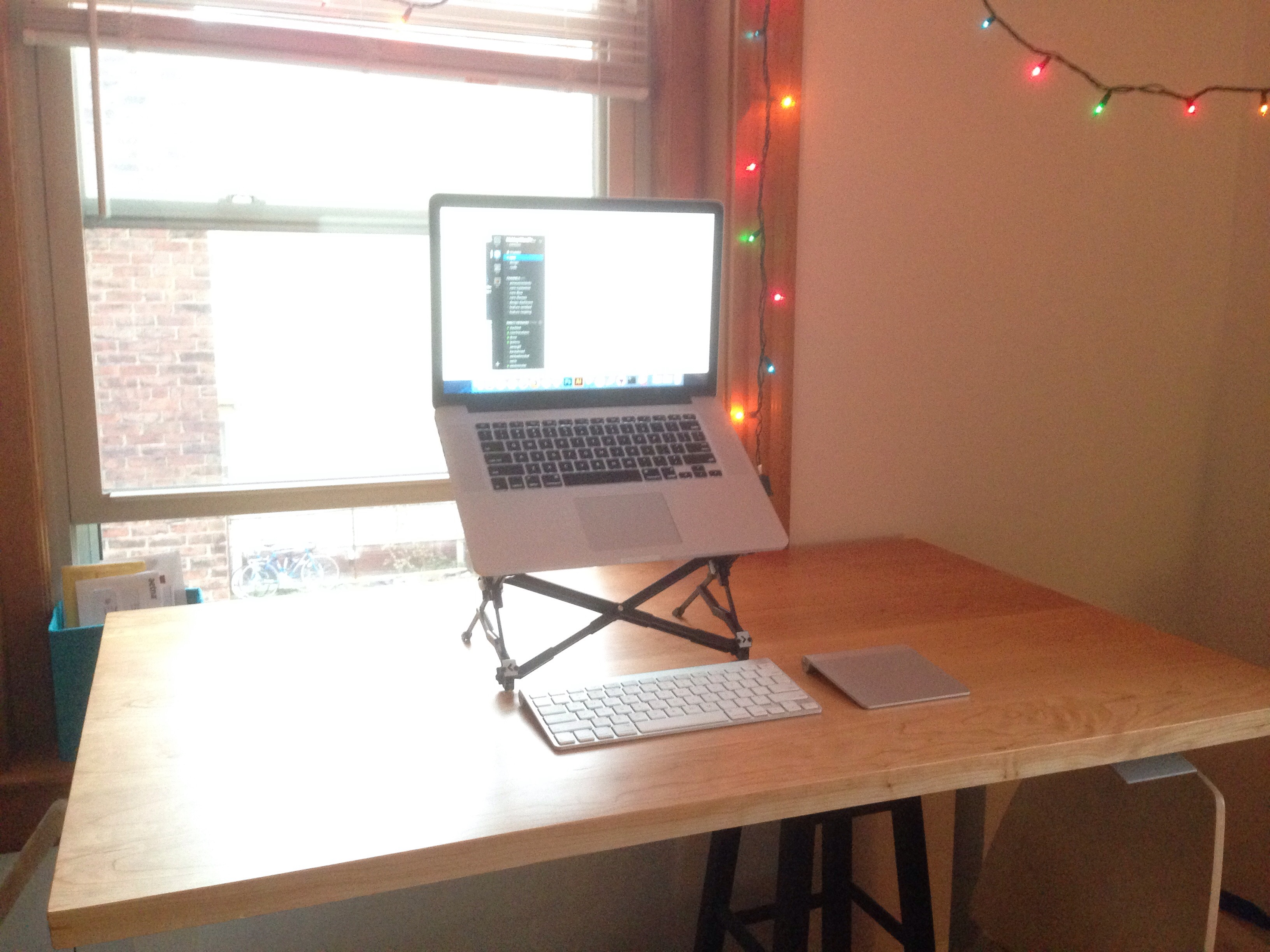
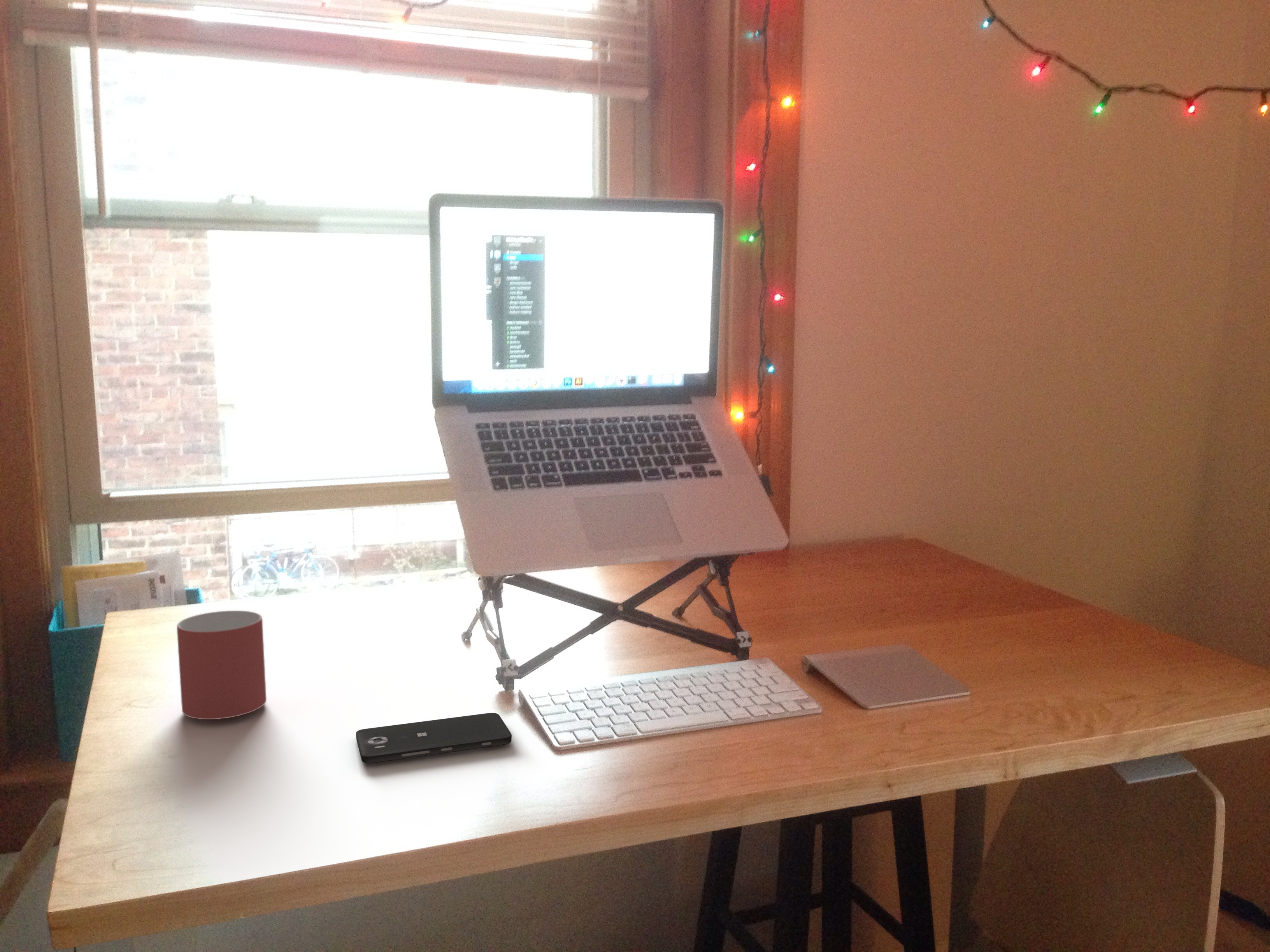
+ smartphone (434, 737)
+ mug (225, 660)
